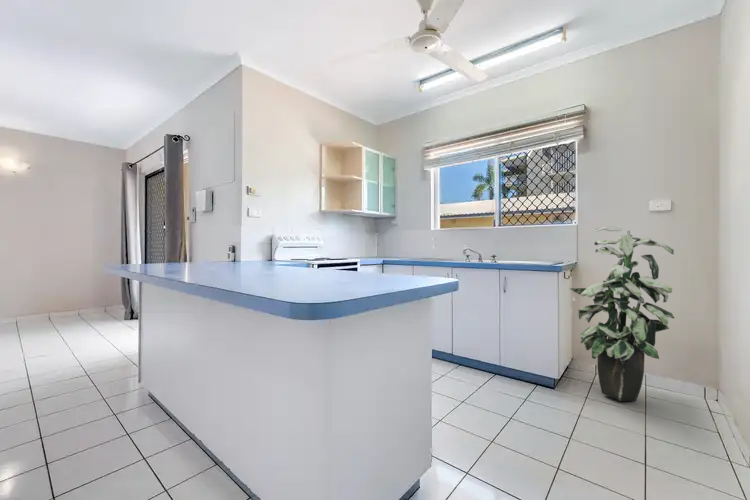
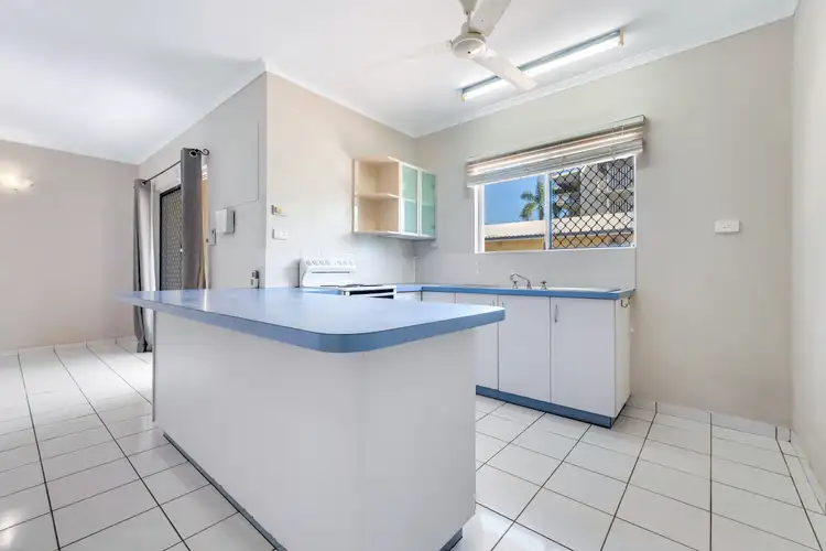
- indoor plant (619, 311)
